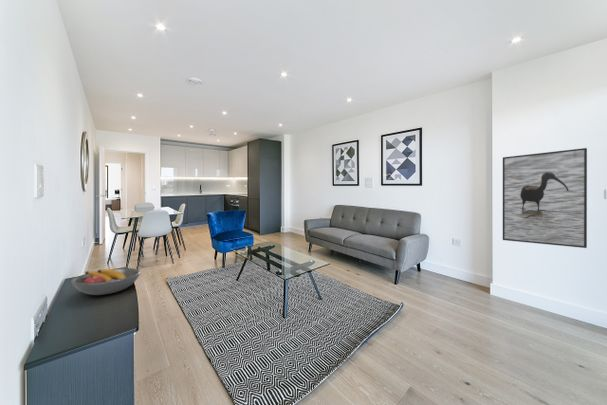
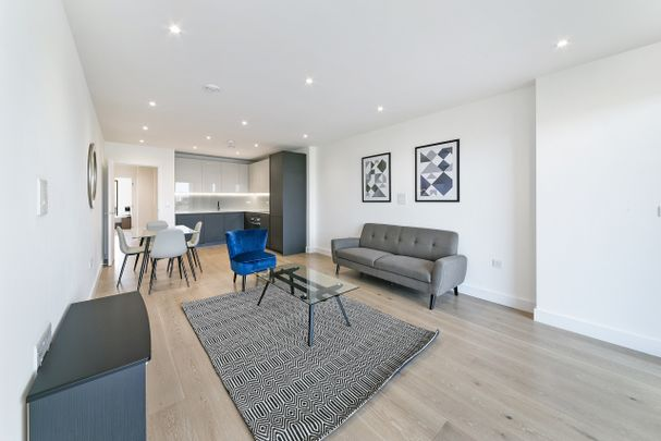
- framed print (540, 198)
- fruit bowl (108, 280)
